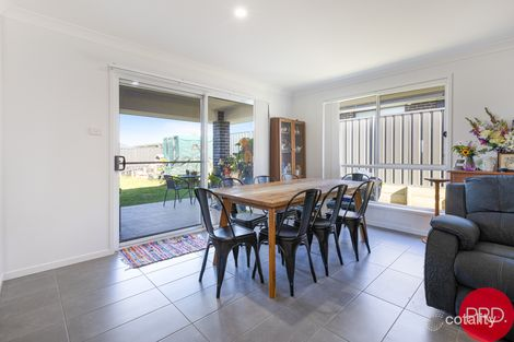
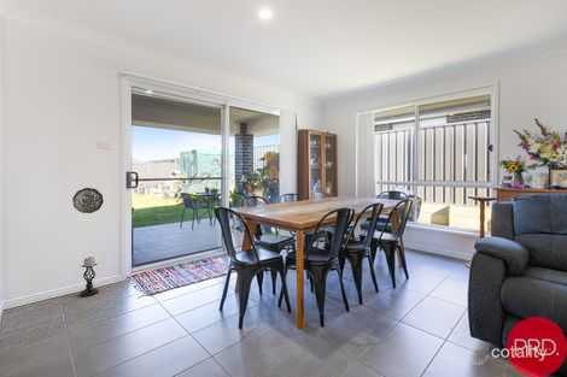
+ decorative plate (88, 200)
+ candle holder (89, 275)
